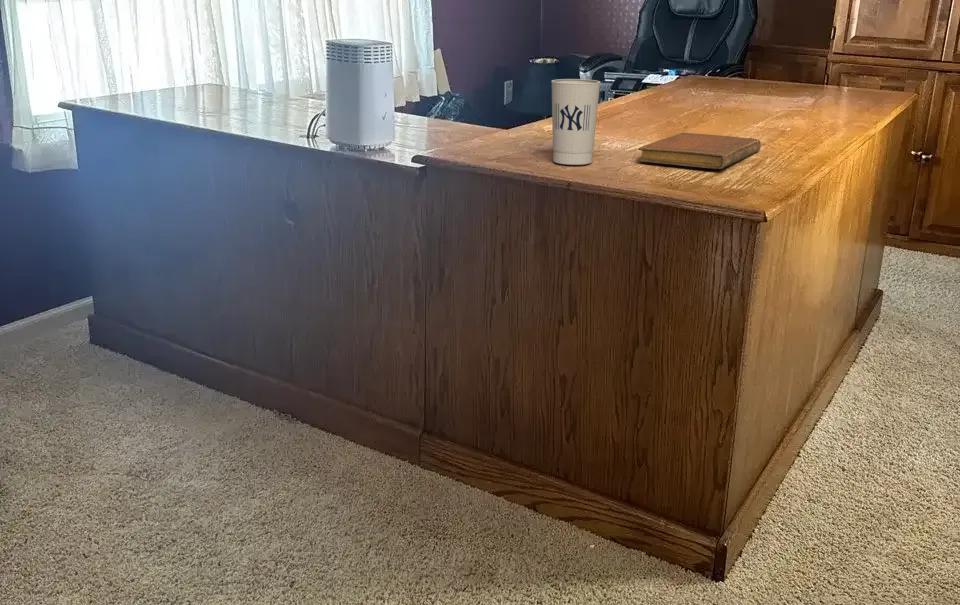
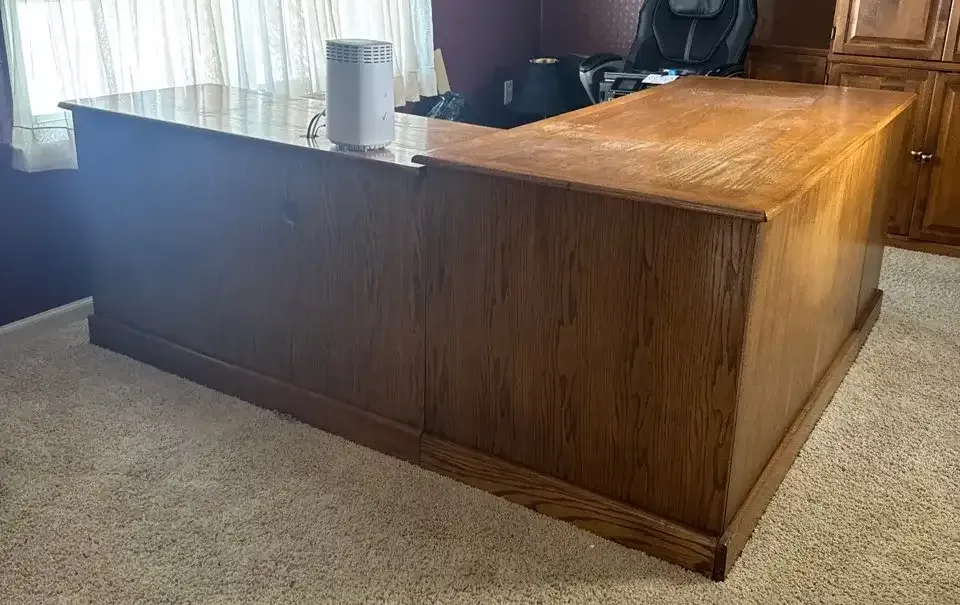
- cup (574, 122)
- notebook (701, 149)
